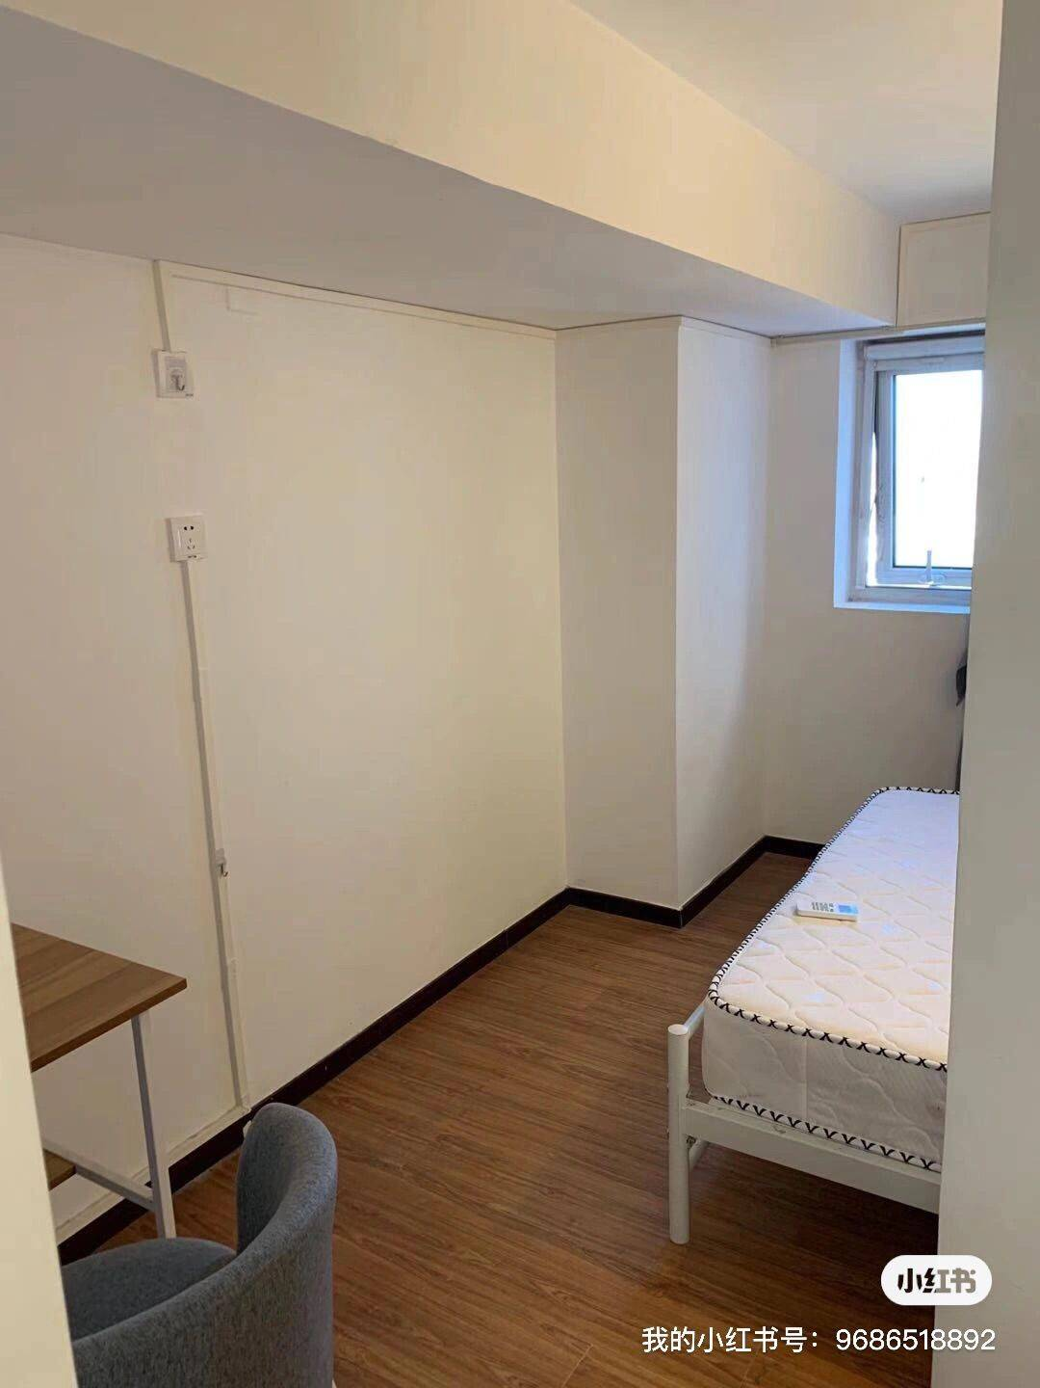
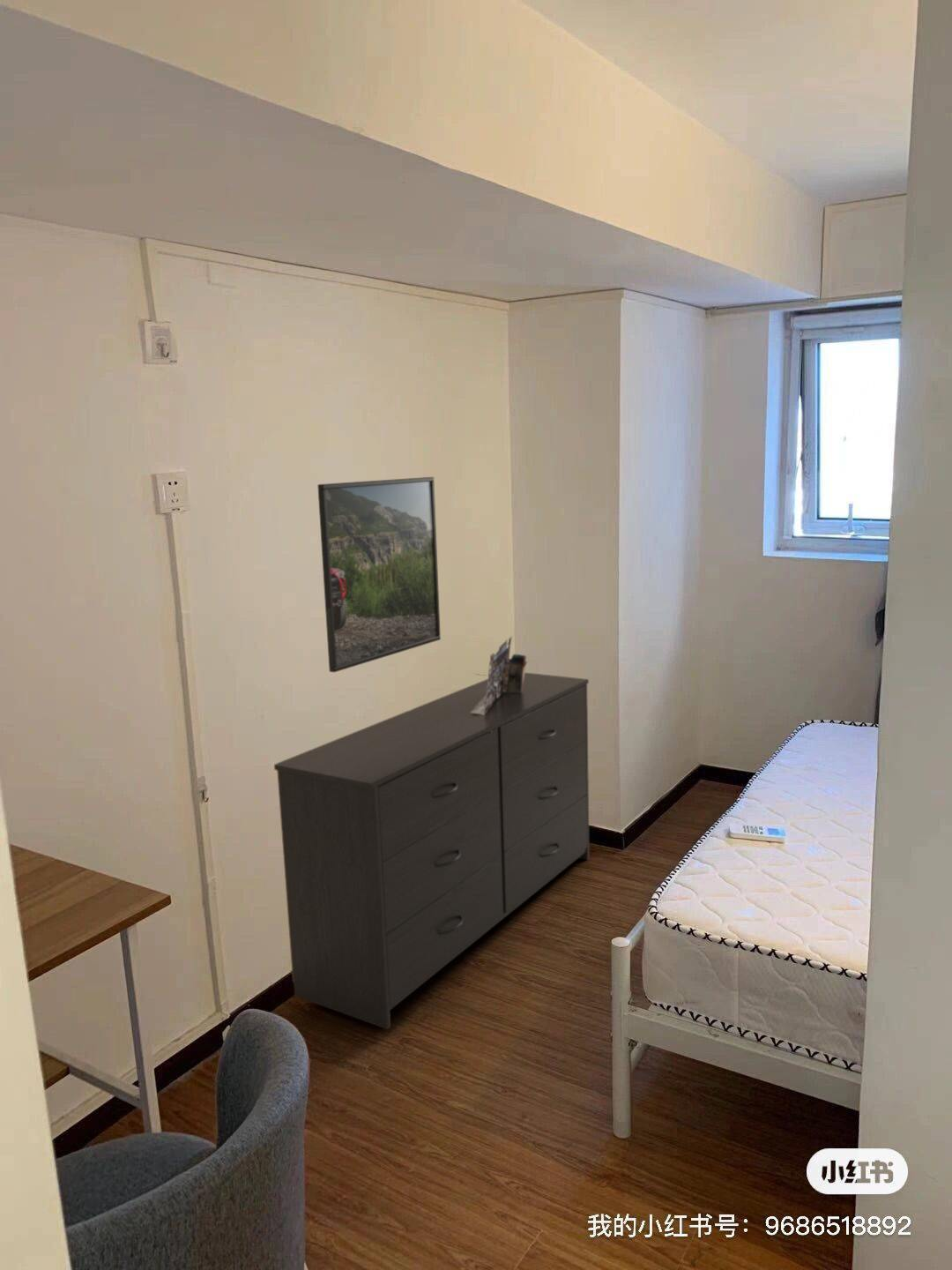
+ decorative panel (500, 673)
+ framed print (384, 569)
+ dresser (460, 820)
